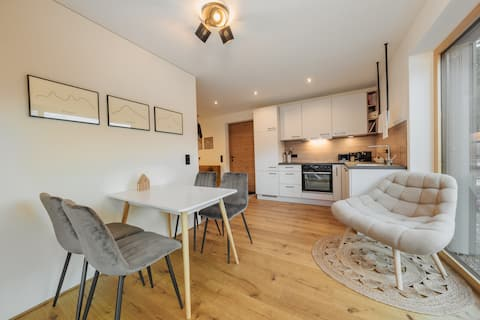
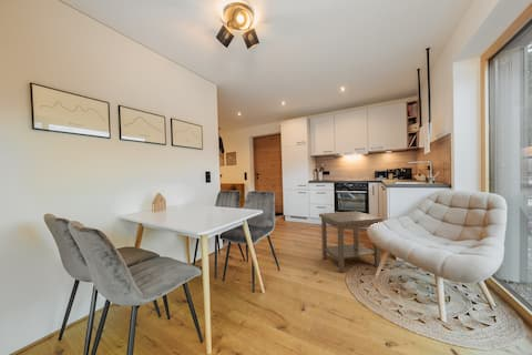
+ side table (354, 239)
